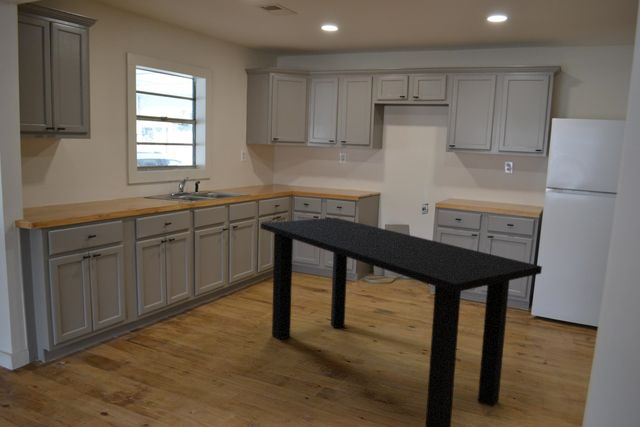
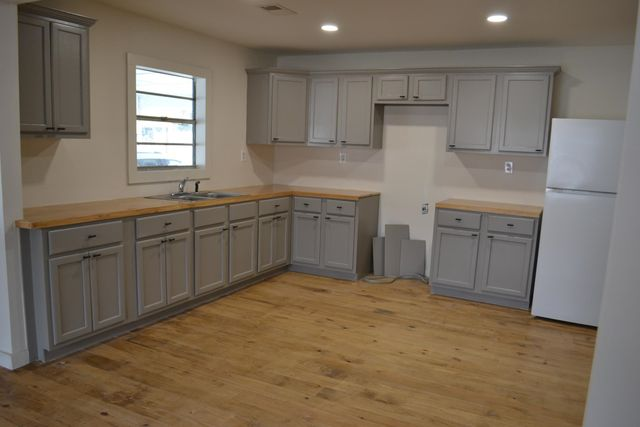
- dining table (345, 300)
